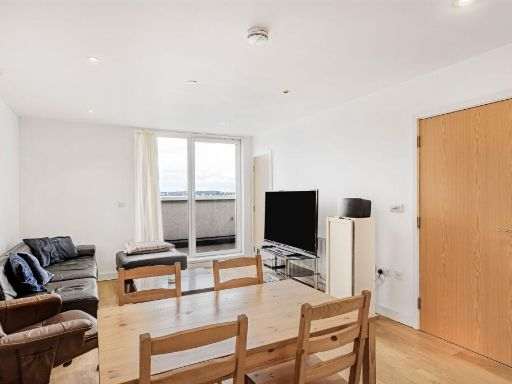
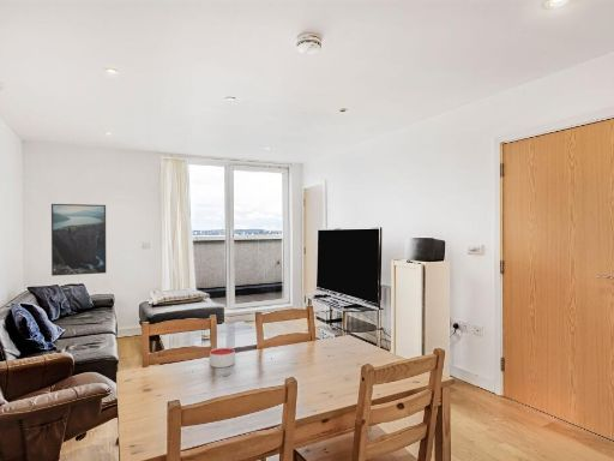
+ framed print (79, 239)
+ candle (222, 357)
